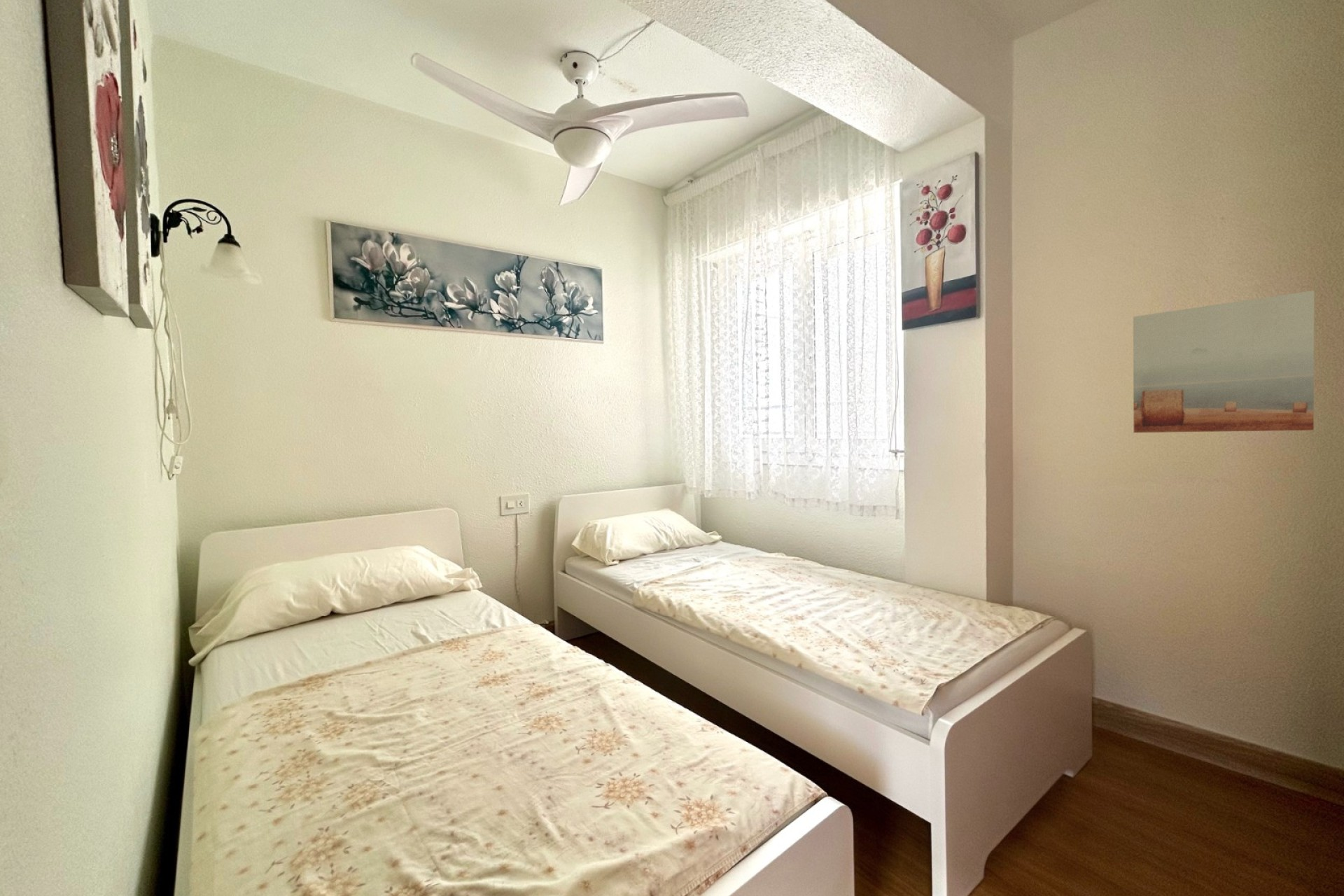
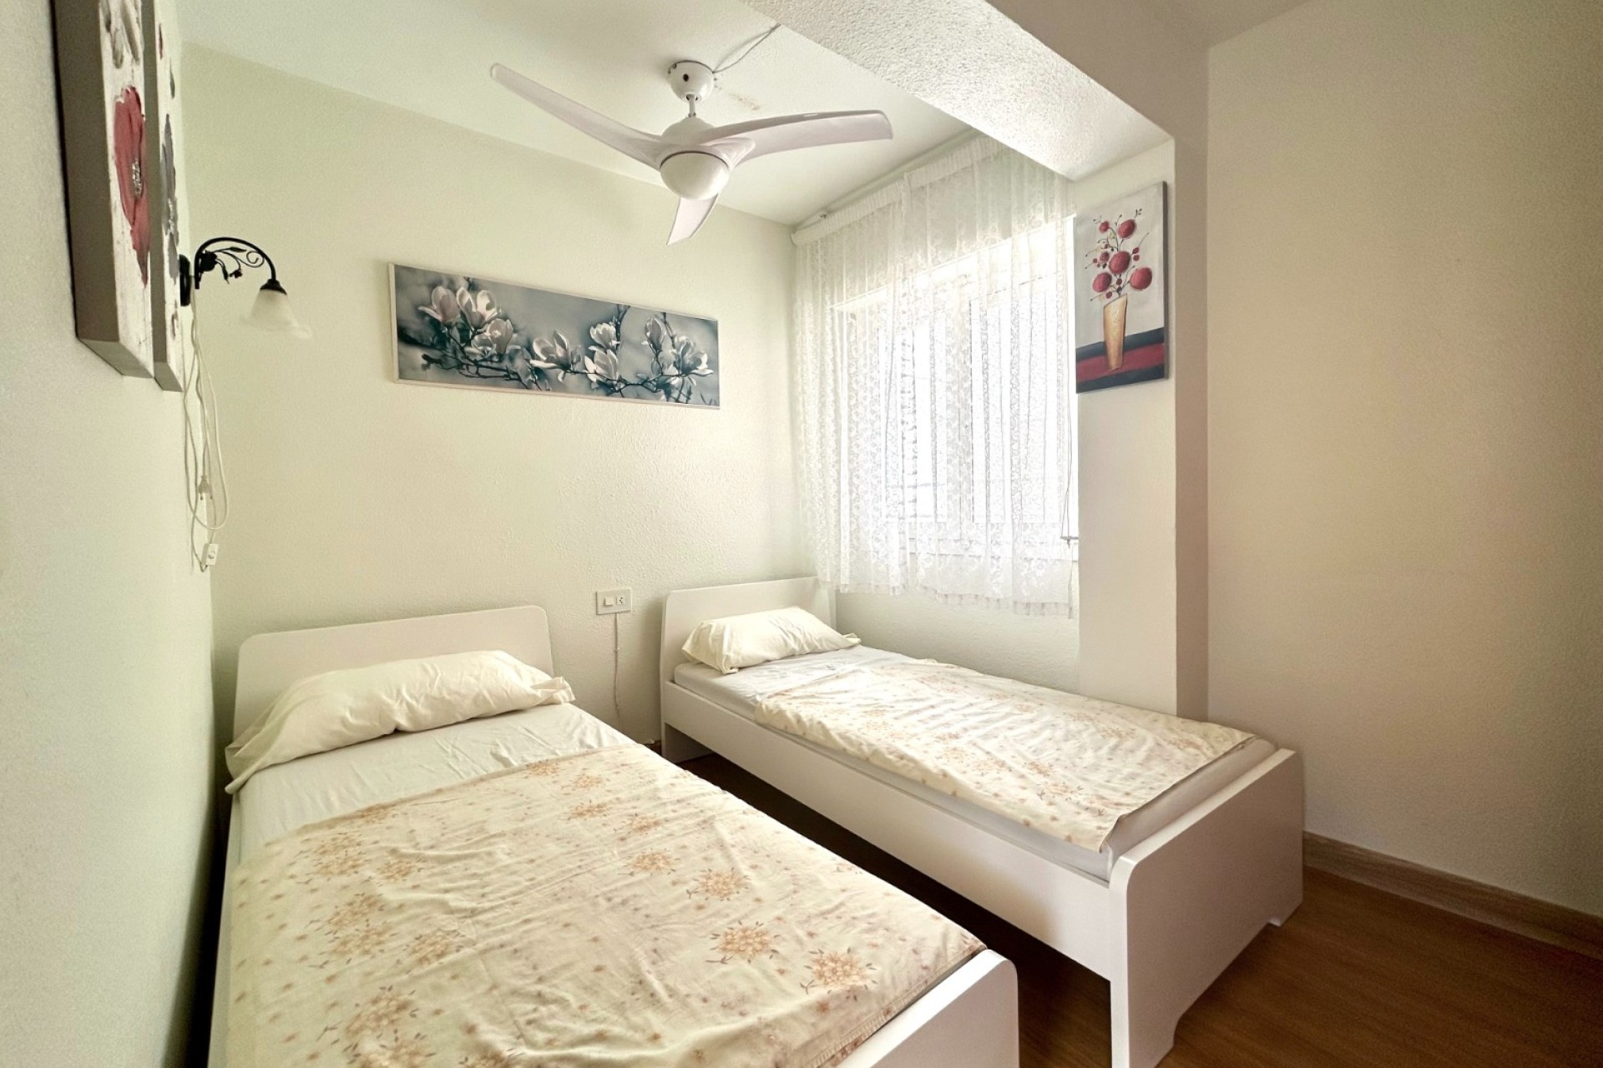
- wall art (1215, 368)
